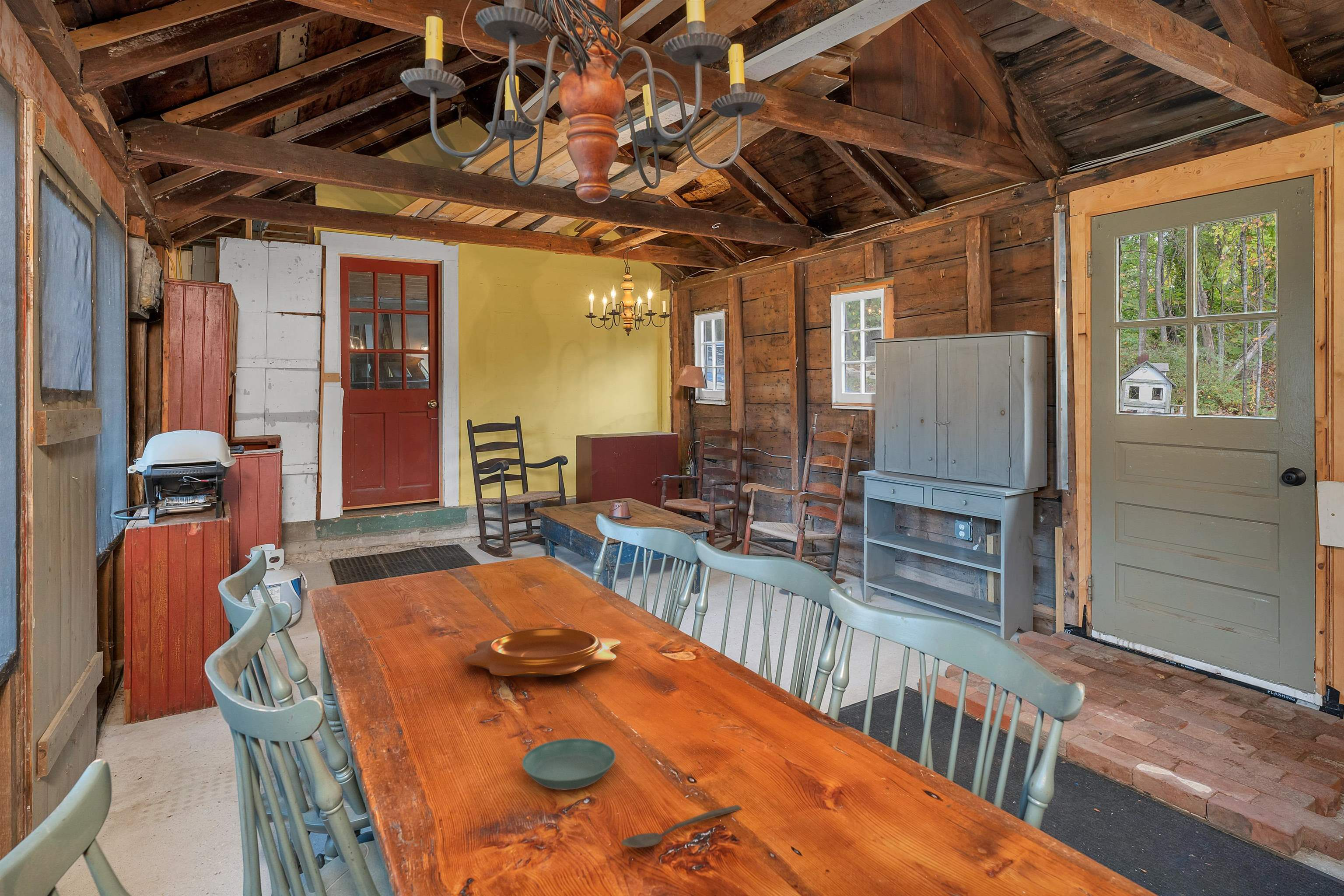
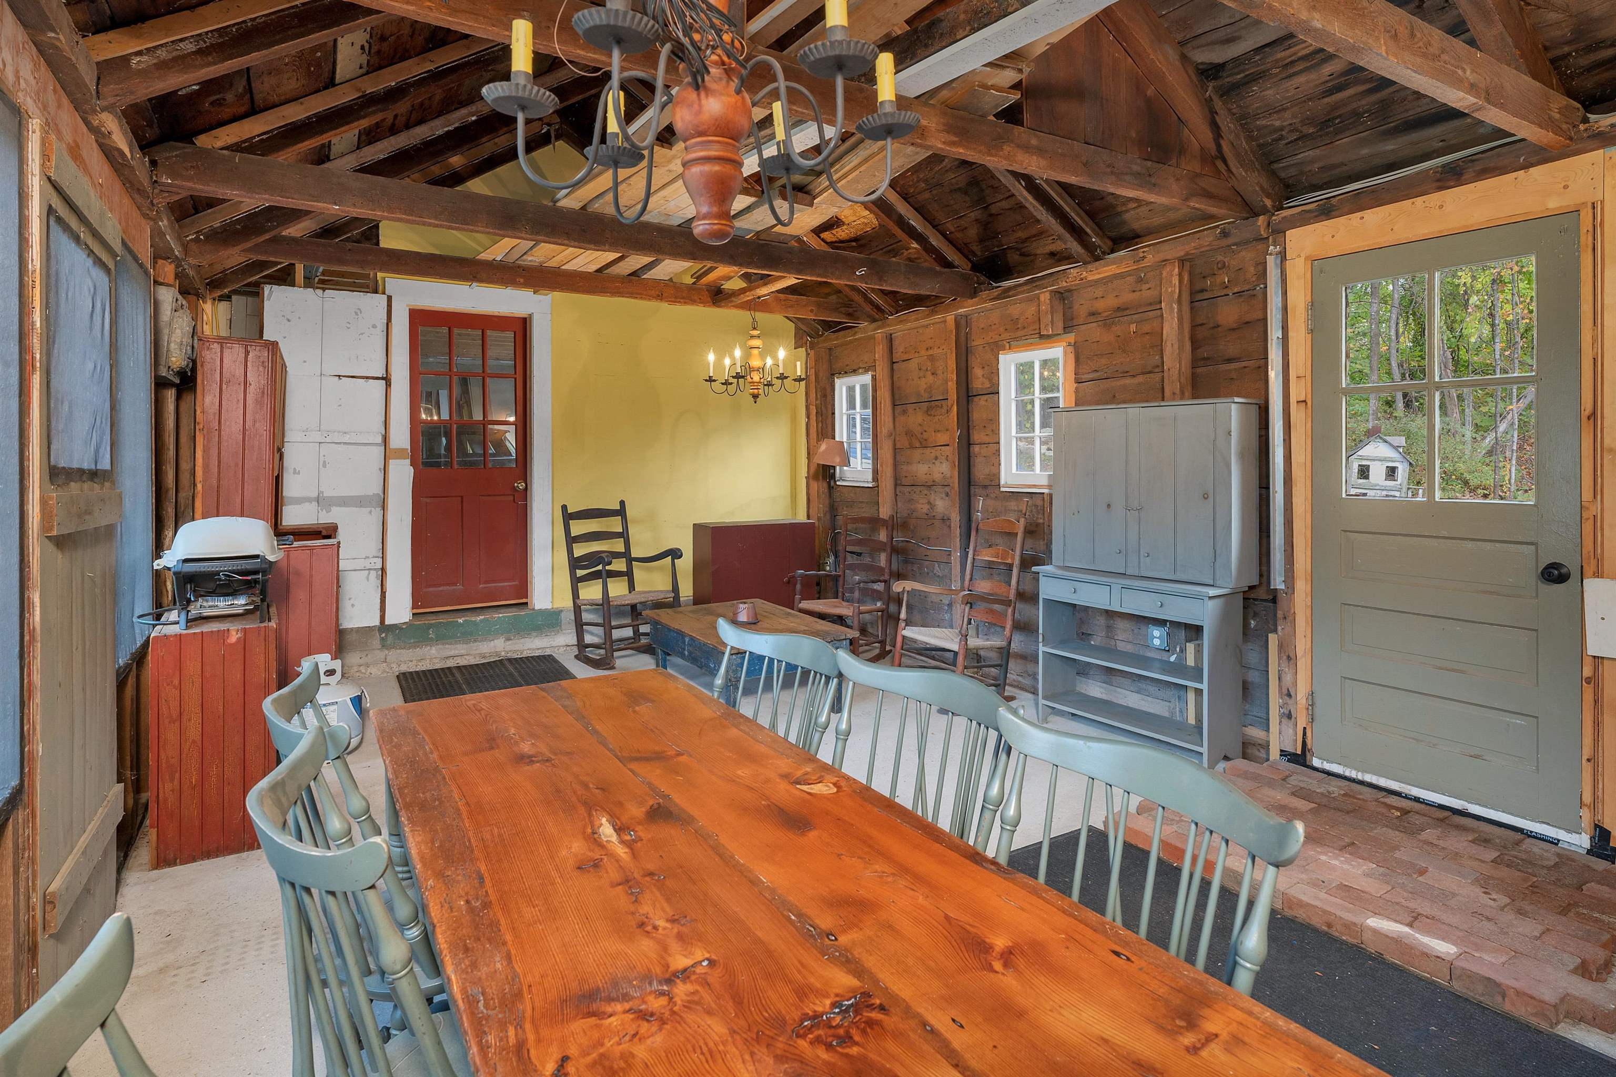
- decorative bowl (545, 650)
- saucer (569, 766)
- spoon (684, 824)
